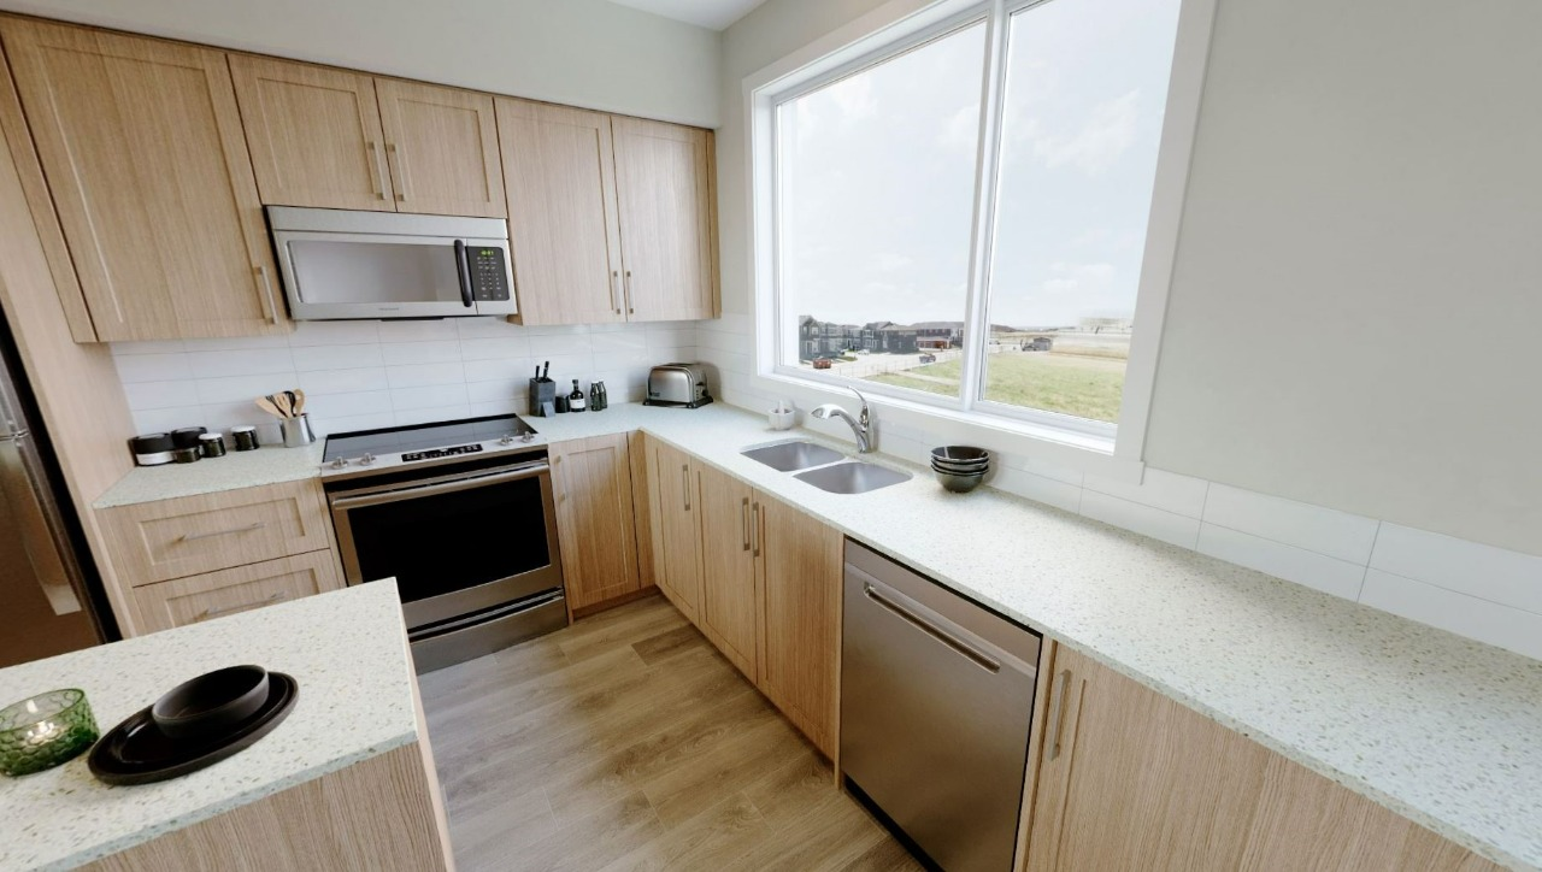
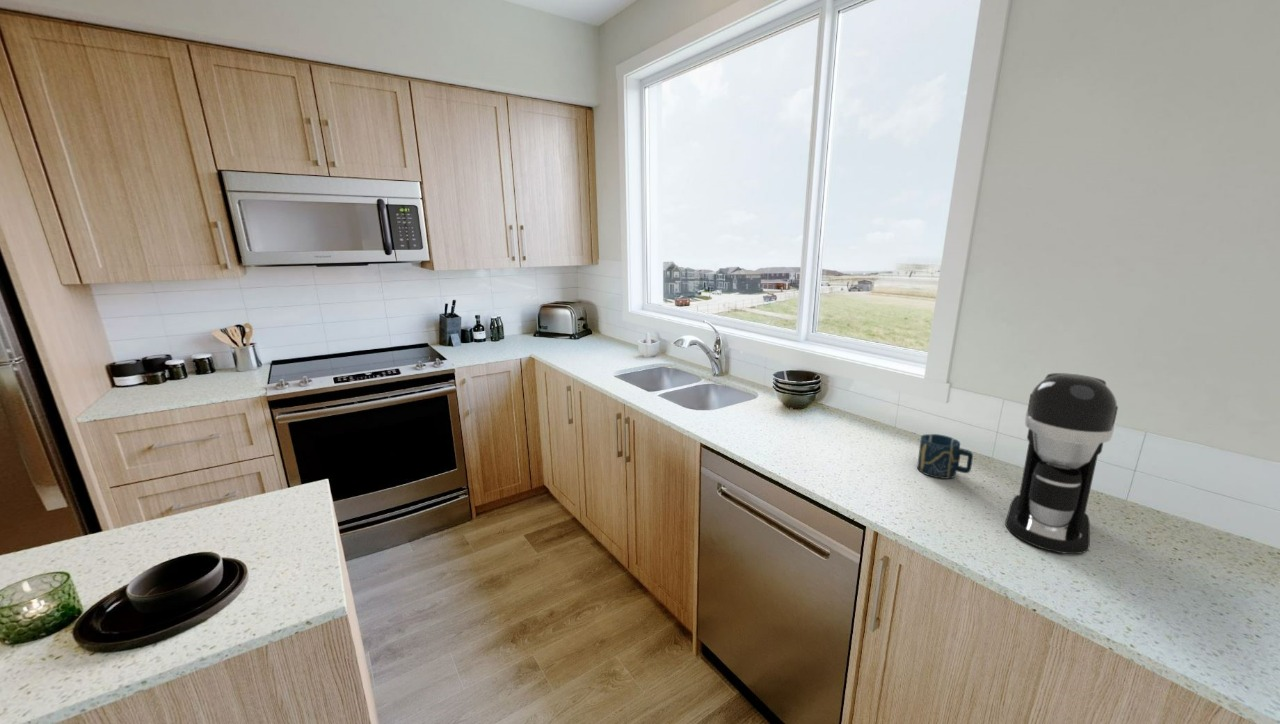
+ cup (944, 457)
+ coffee maker (1061, 451)
